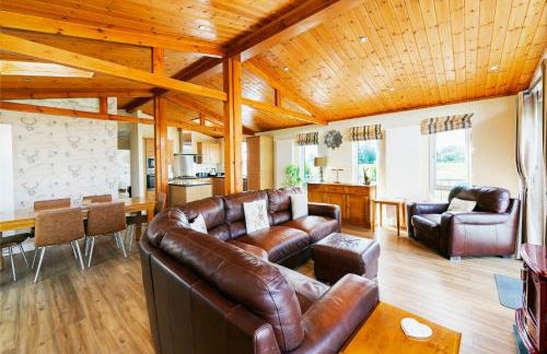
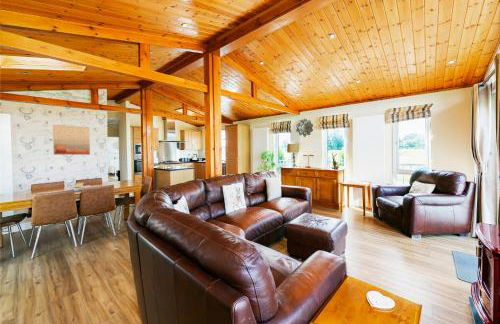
+ wall art (72, 140)
